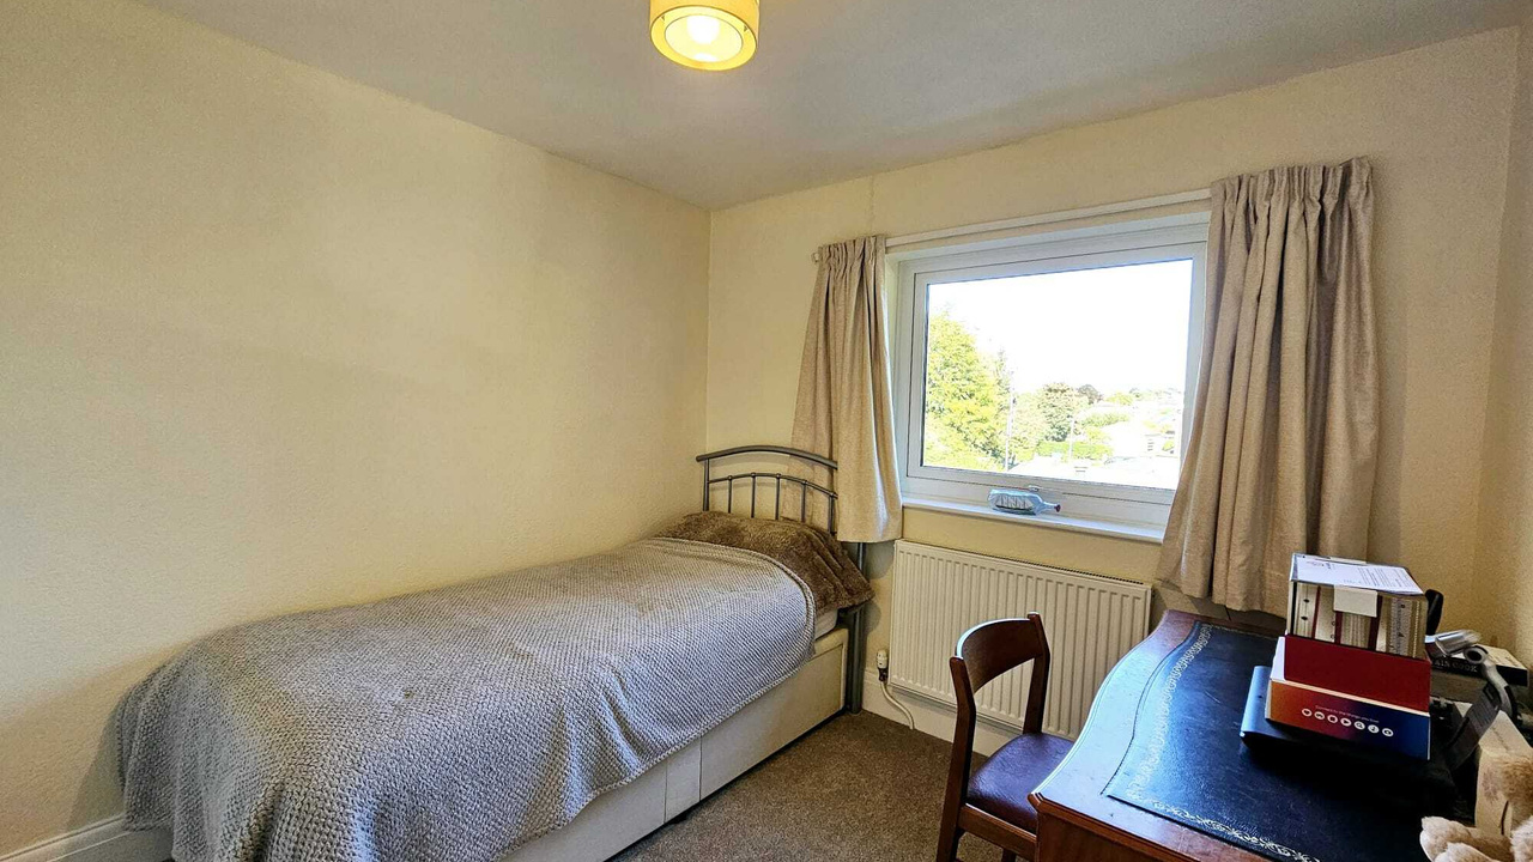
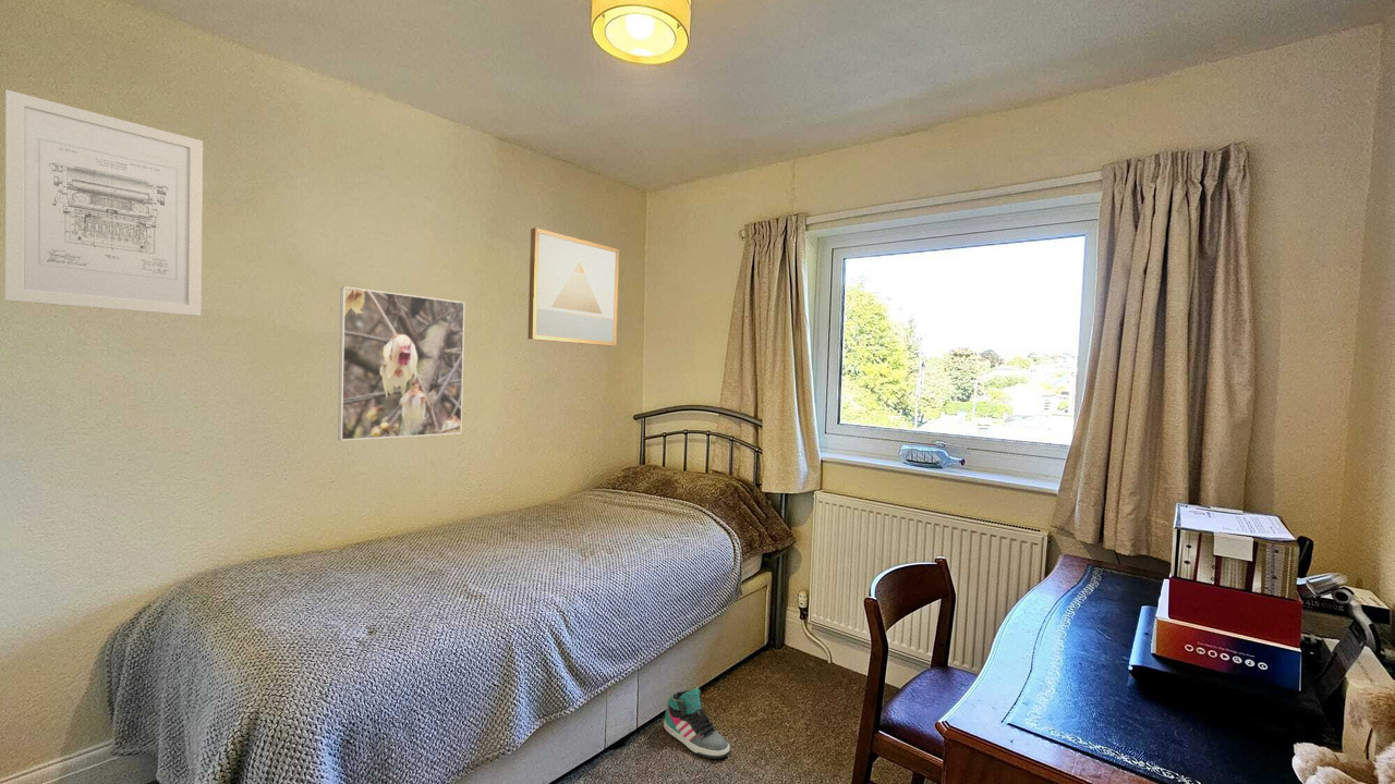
+ wall art (575, 291)
+ wall art (112, 213)
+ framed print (405, 366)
+ sneaker (696, 715)
